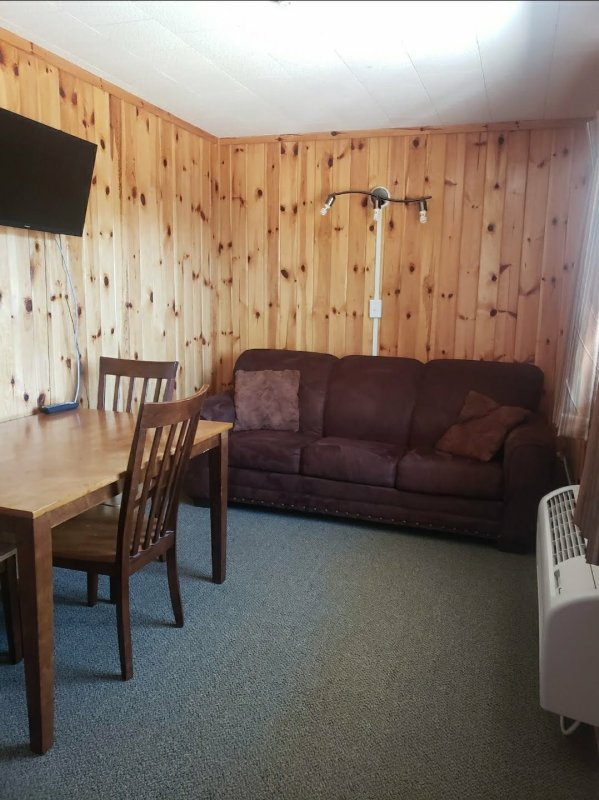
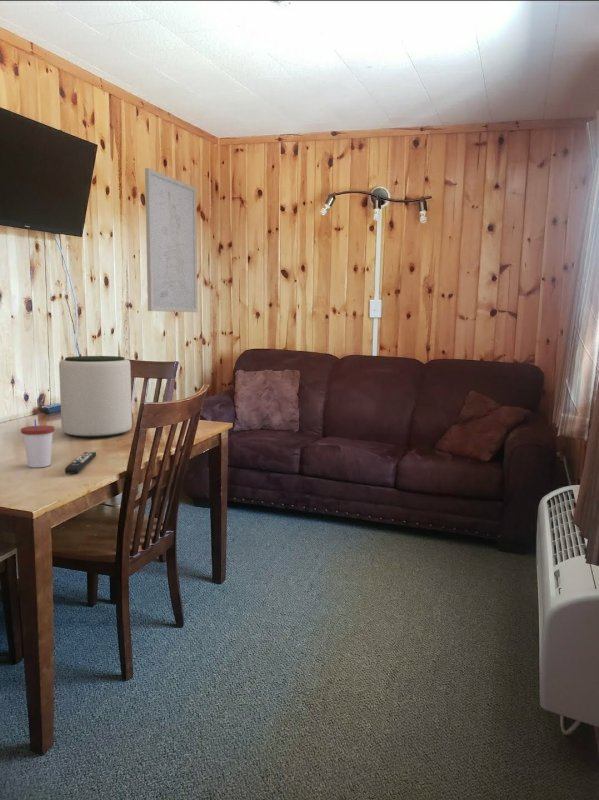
+ cup (38, 442)
+ plant pot (96, 395)
+ wall art (173, 246)
+ remote control (81, 461)
